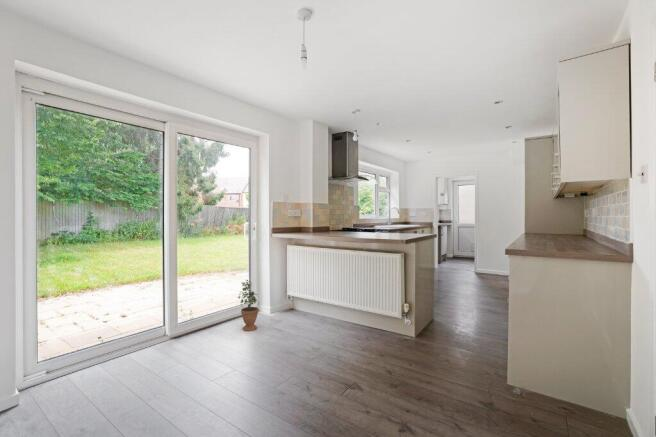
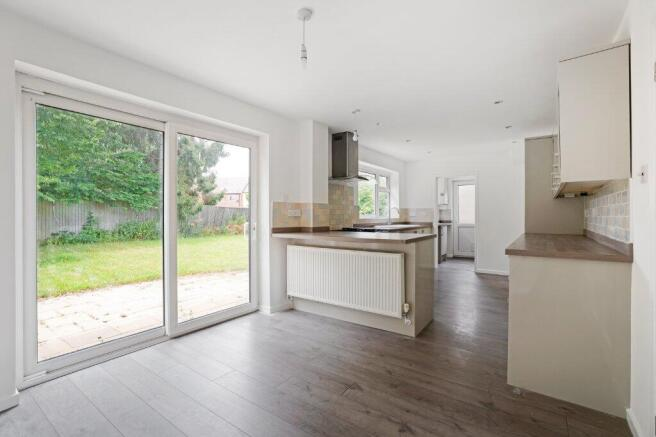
- potted plant (247, 304)
